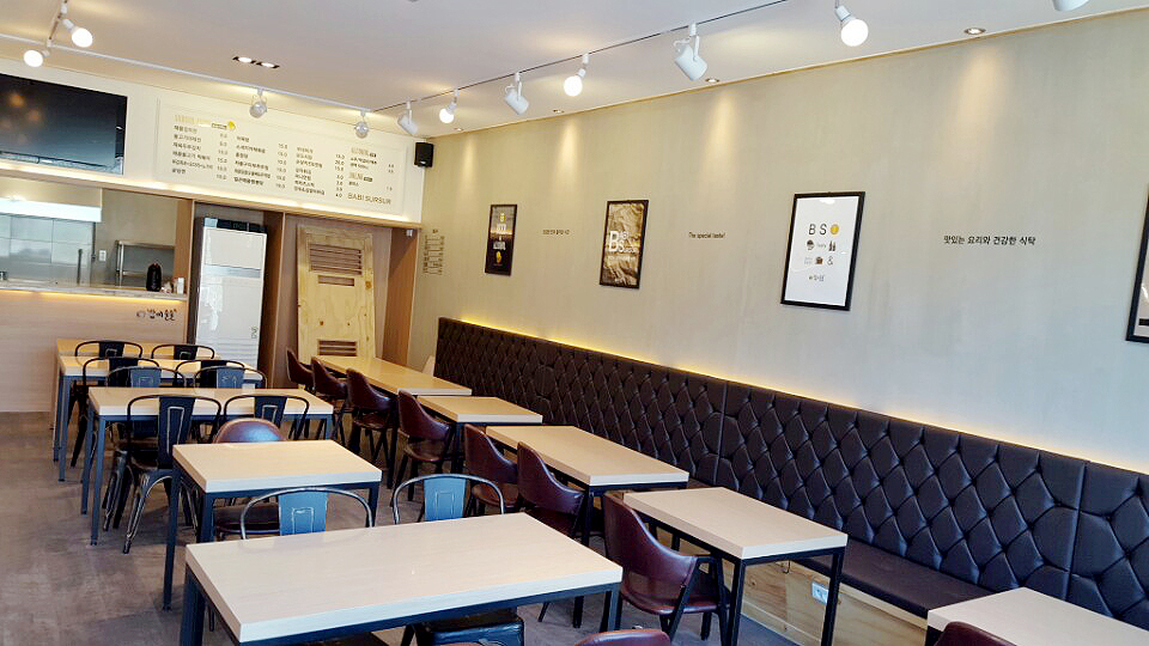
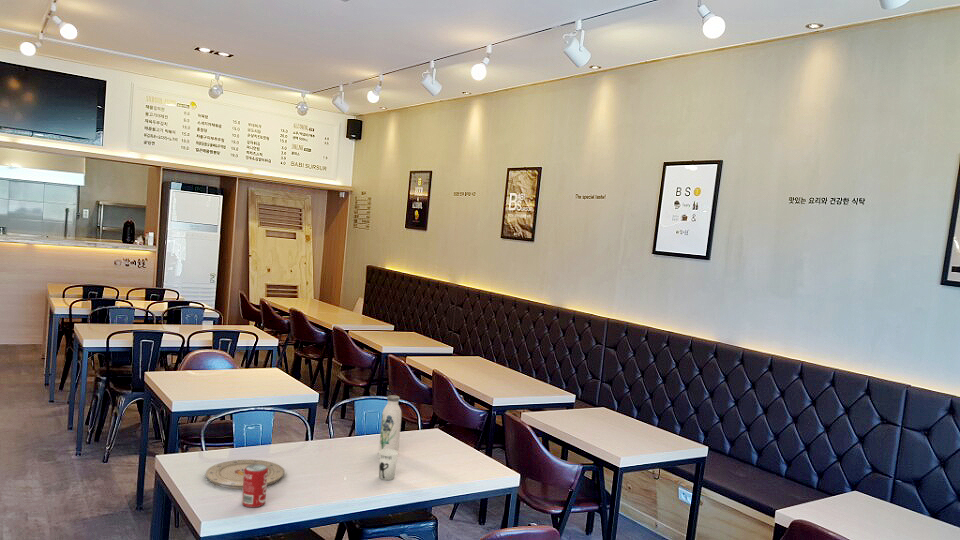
+ cup (387, 464)
+ beverage can (254, 485)
+ water bottle (391, 424)
+ plate (243, 473)
